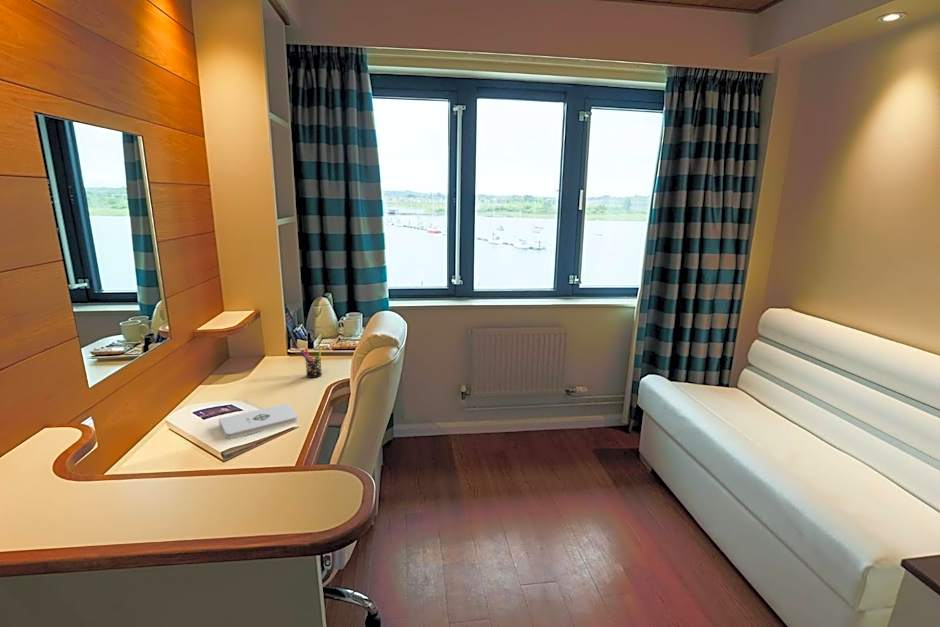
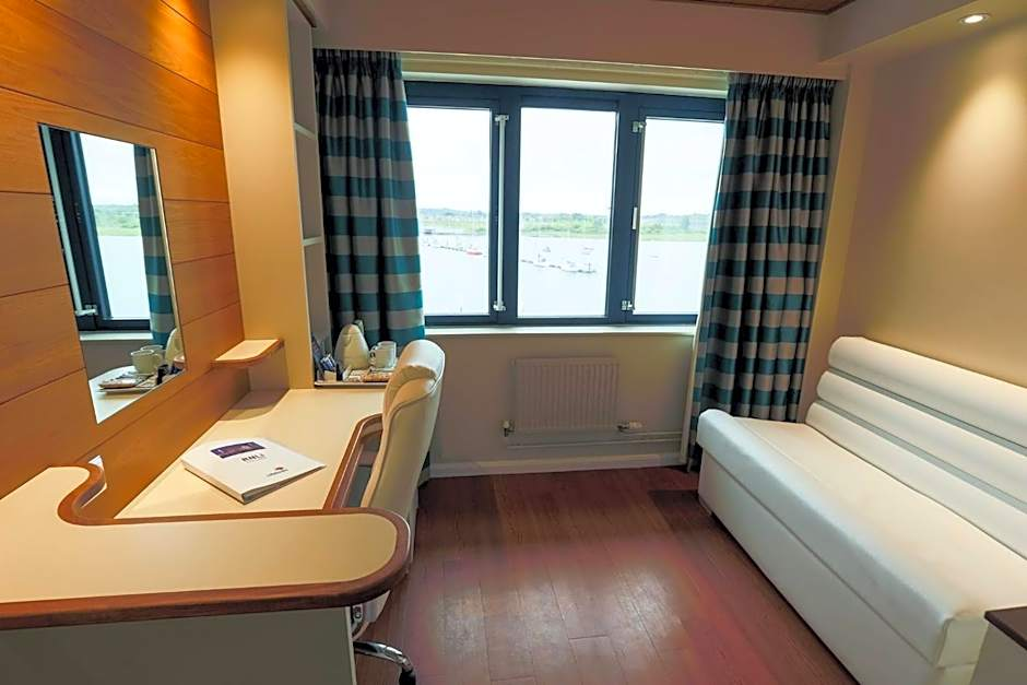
- pen holder (313, 361)
- notepad (259, 420)
